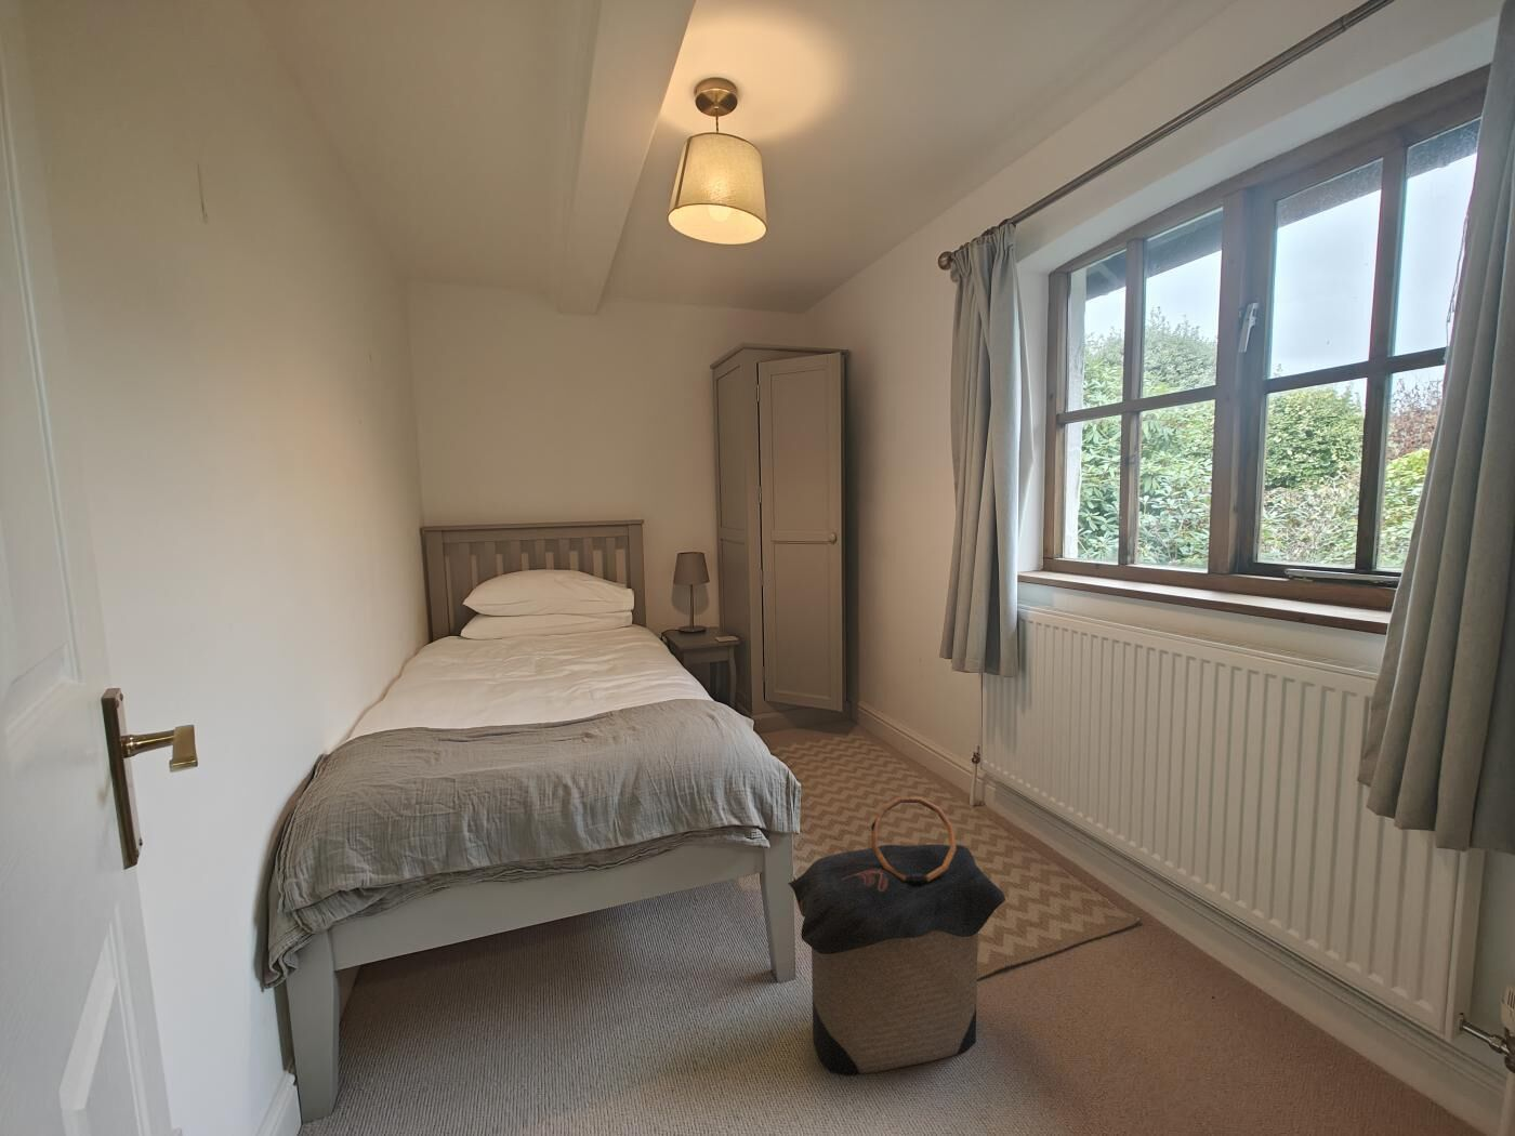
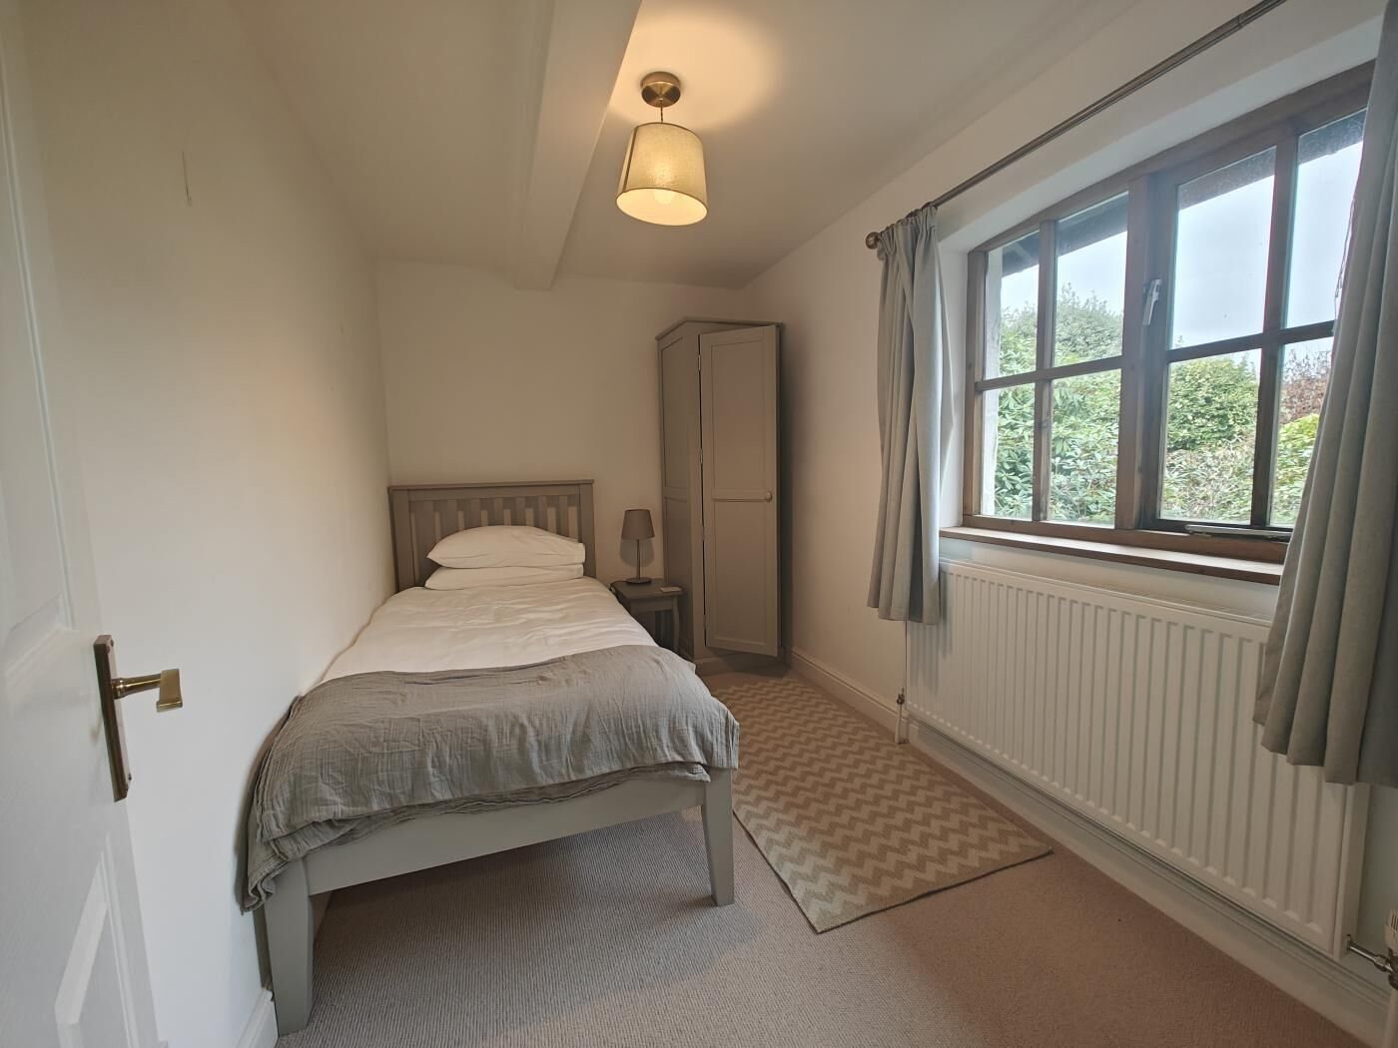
- laundry hamper (891, 928)
